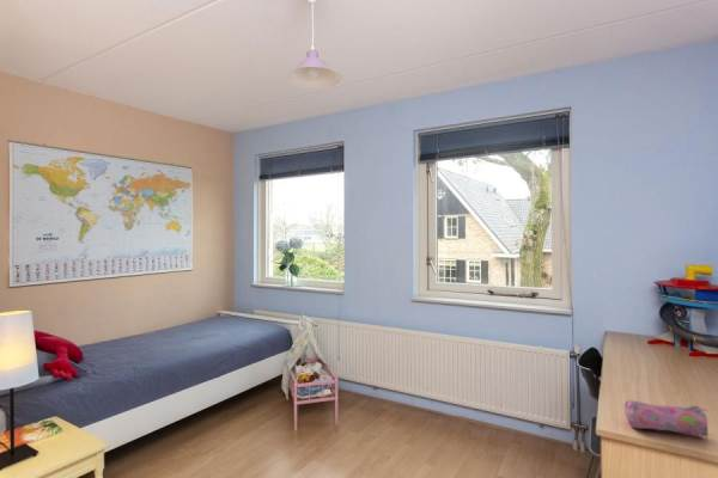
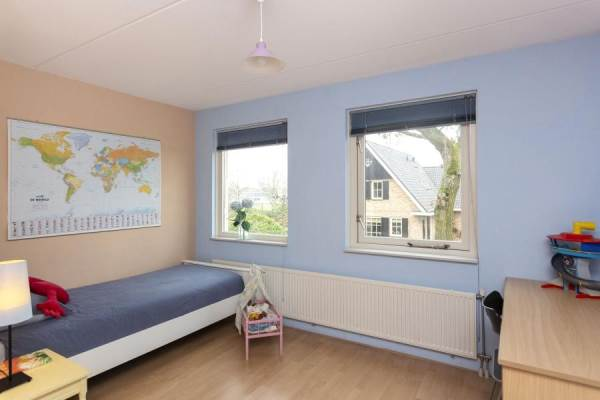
- pencil case (665, 416)
